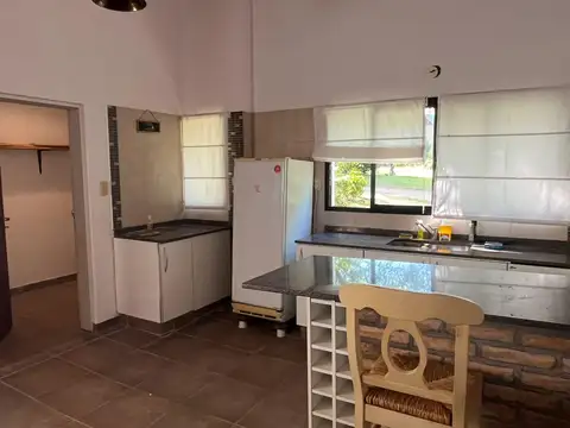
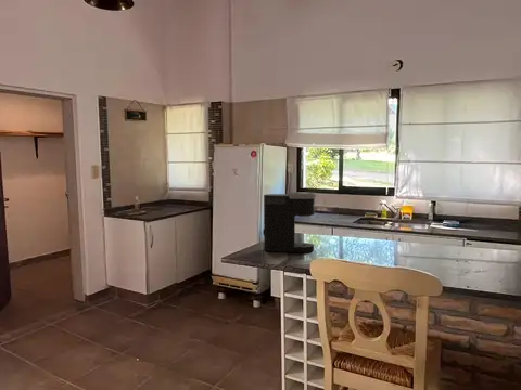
+ coffee maker (289, 221)
